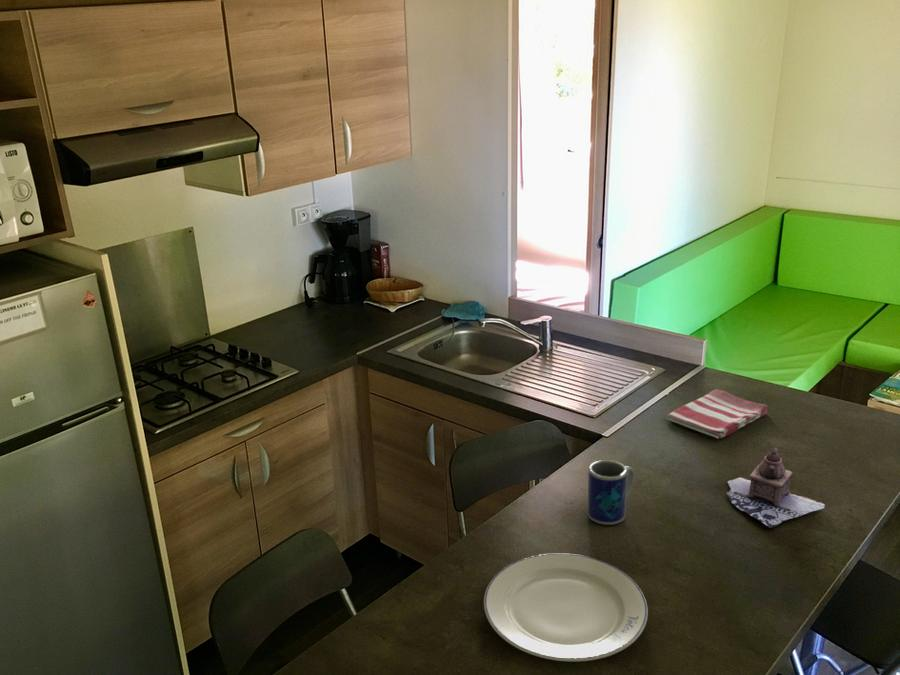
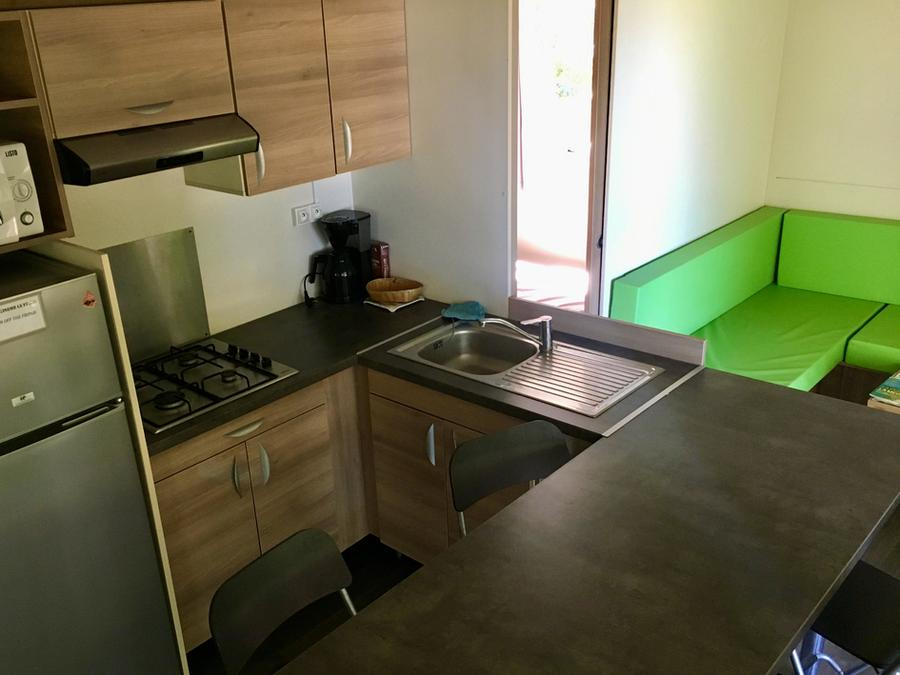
- mug (613, 489)
- chinaware (564, 606)
- dish towel (717, 412)
- teapot (769, 476)
